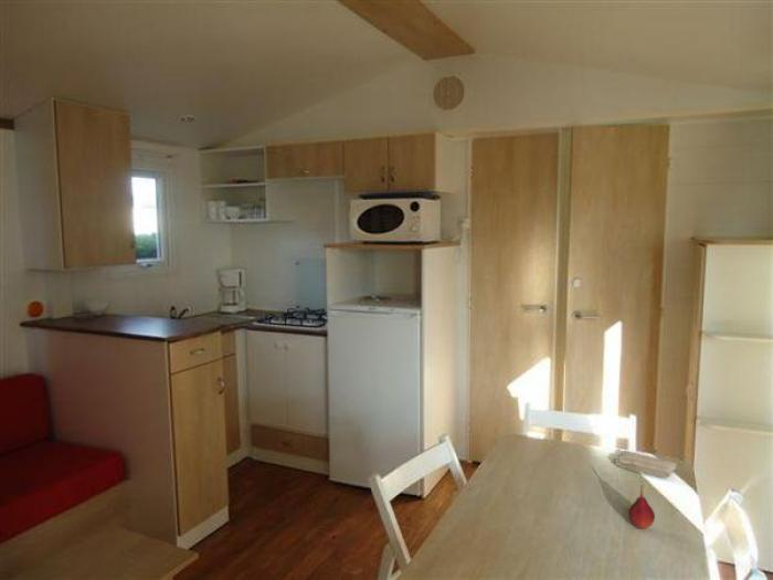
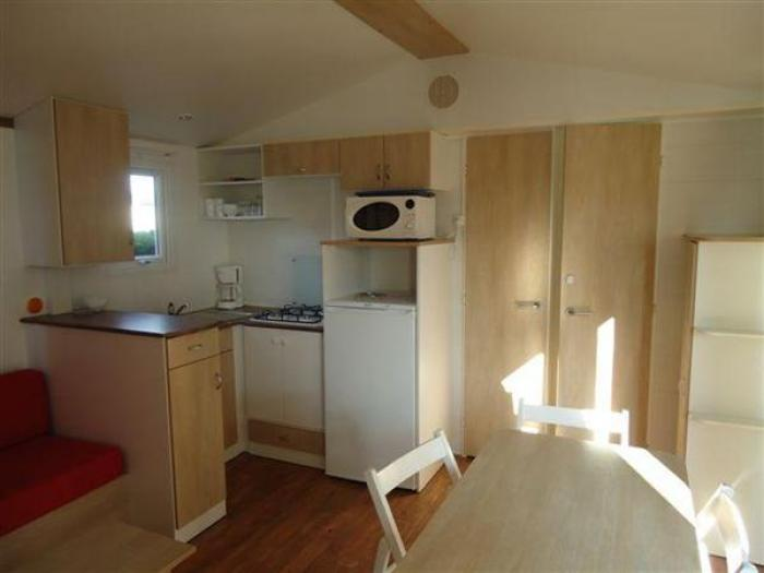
- washcloth (645, 463)
- fruit (642, 506)
